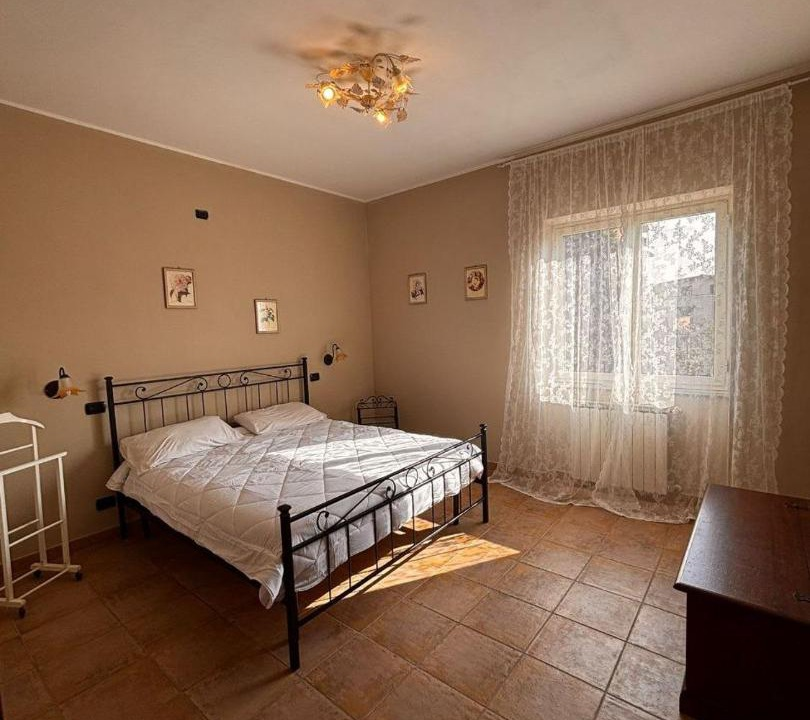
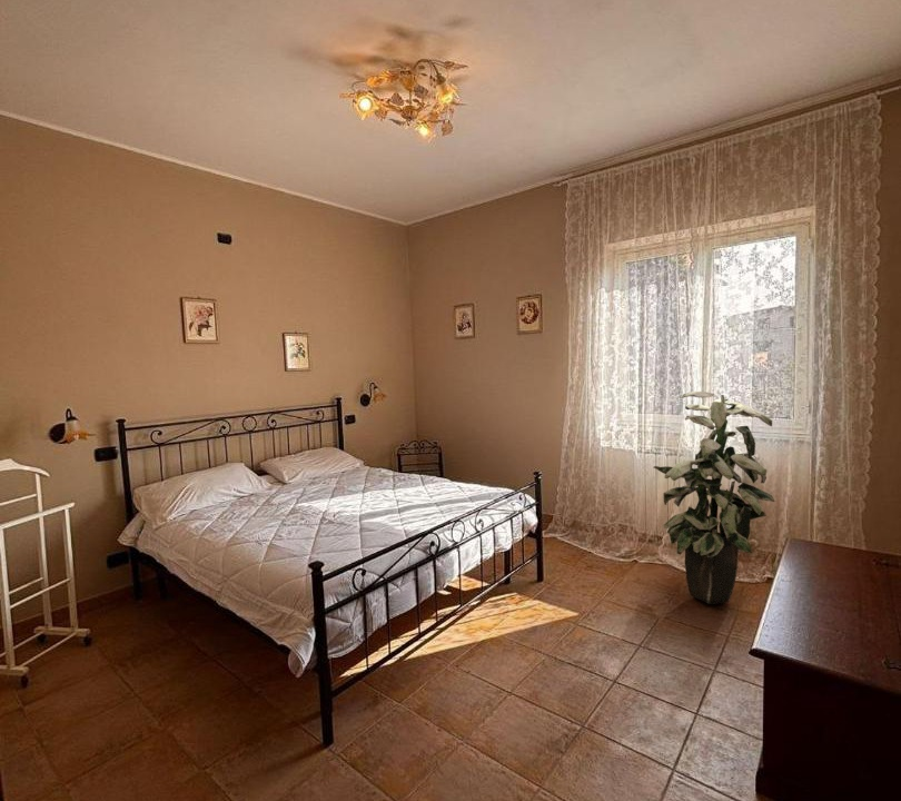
+ indoor plant (710, 494)
